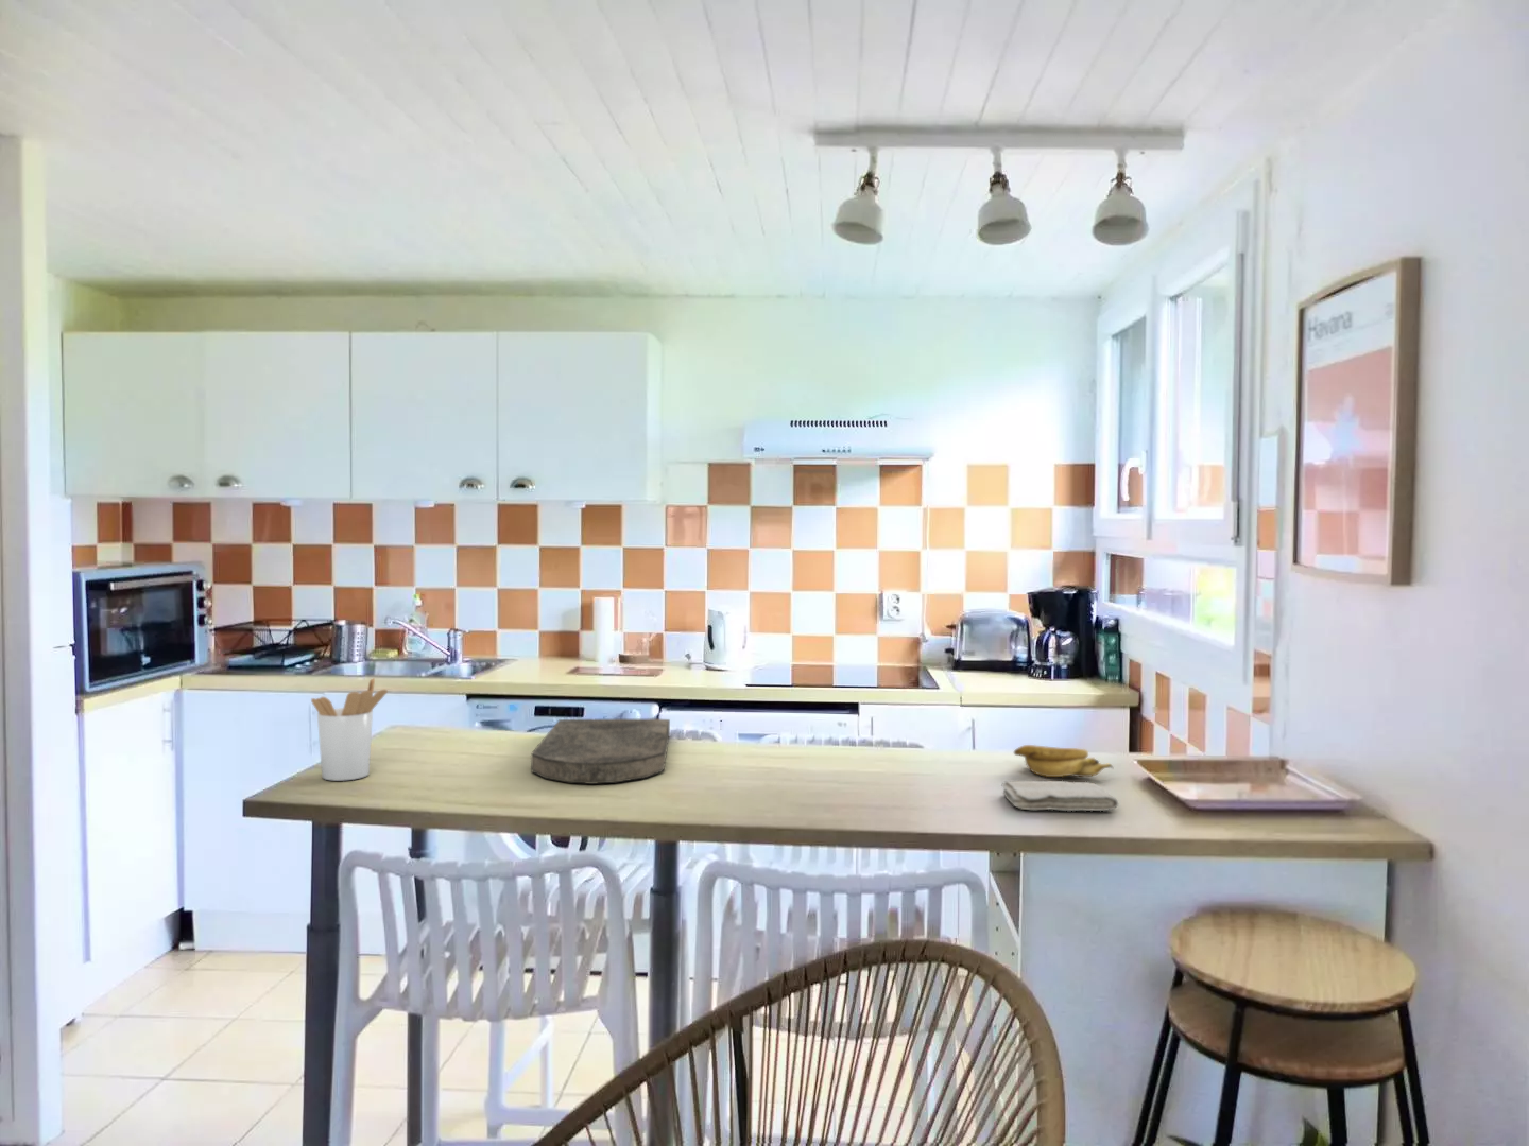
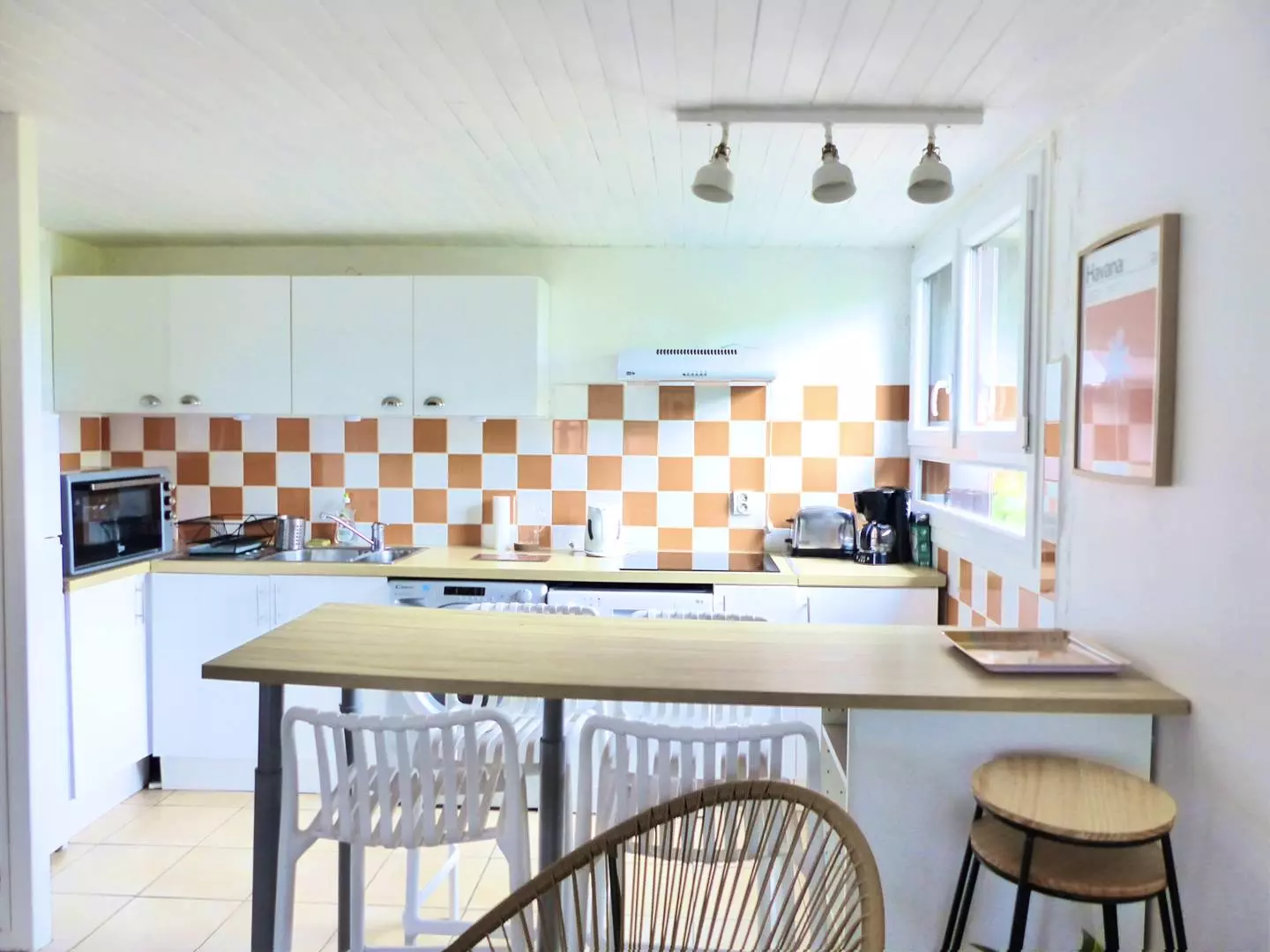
- banana (1062, 757)
- washcloth (1057, 793)
- utensil holder (353, 729)
- cutting board (604, 748)
